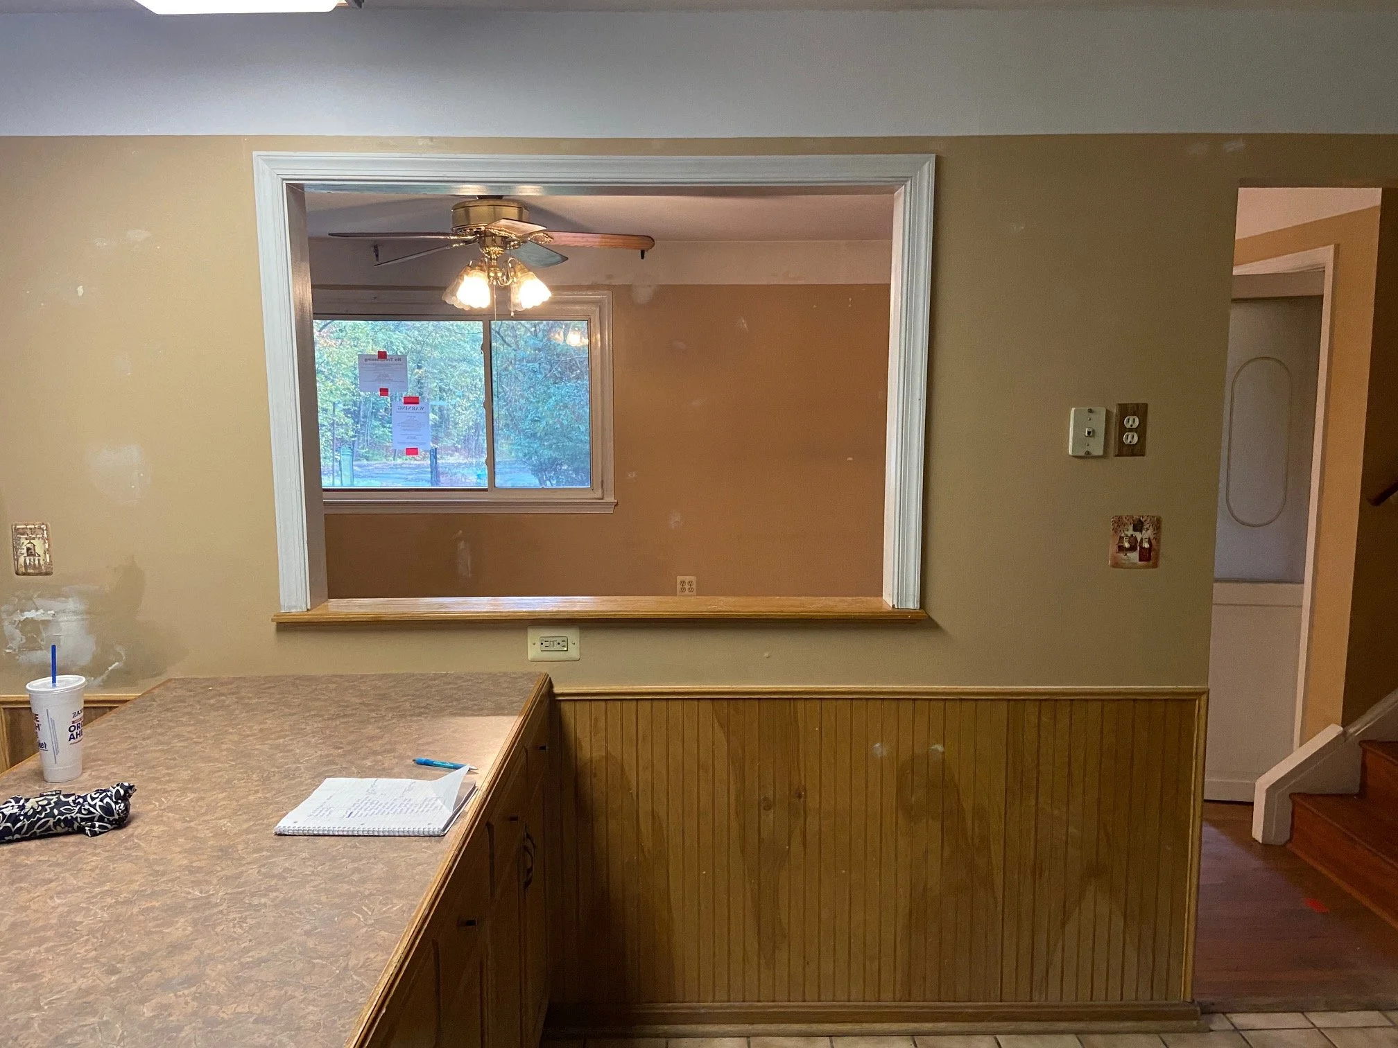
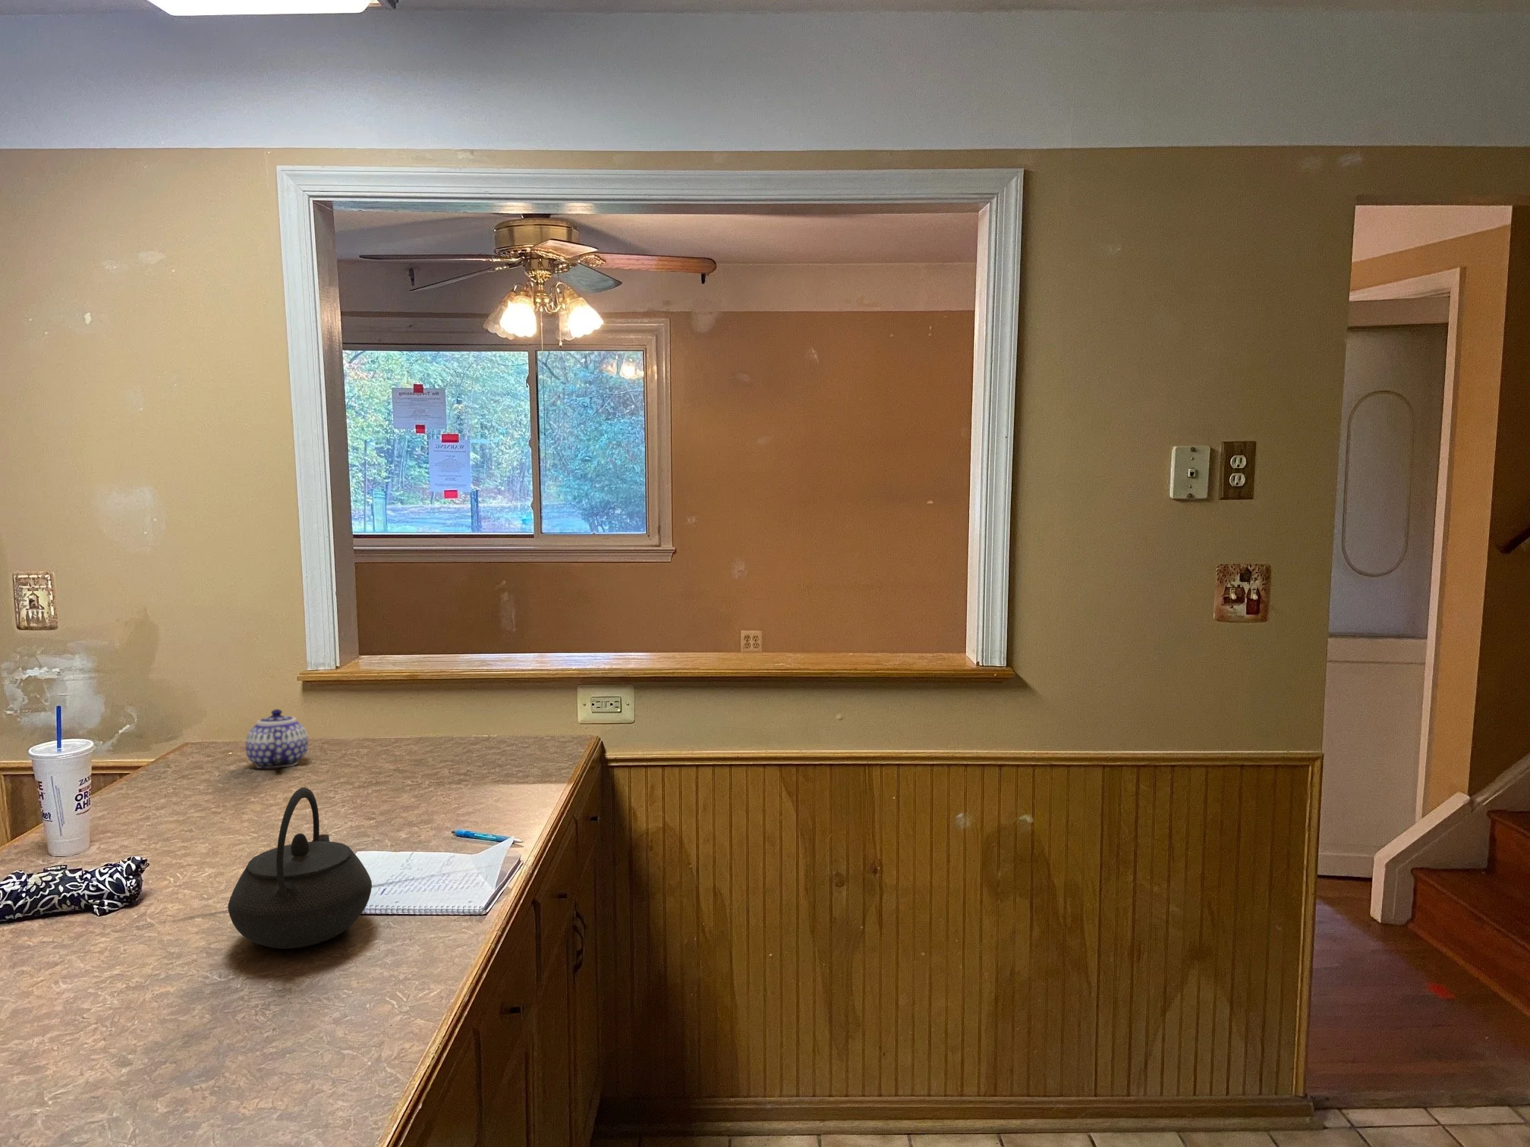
+ kettle (302, 858)
+ teapot (277, 737)
